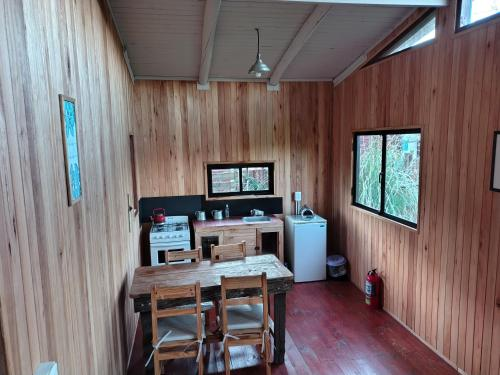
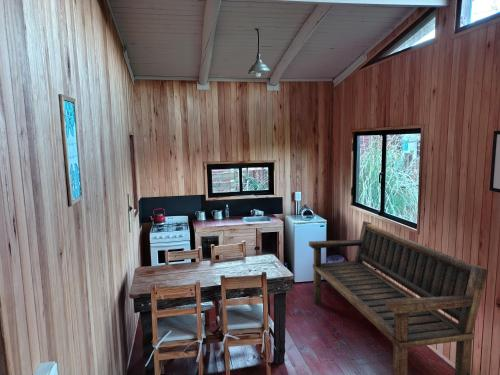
+ bench (376, 290)
